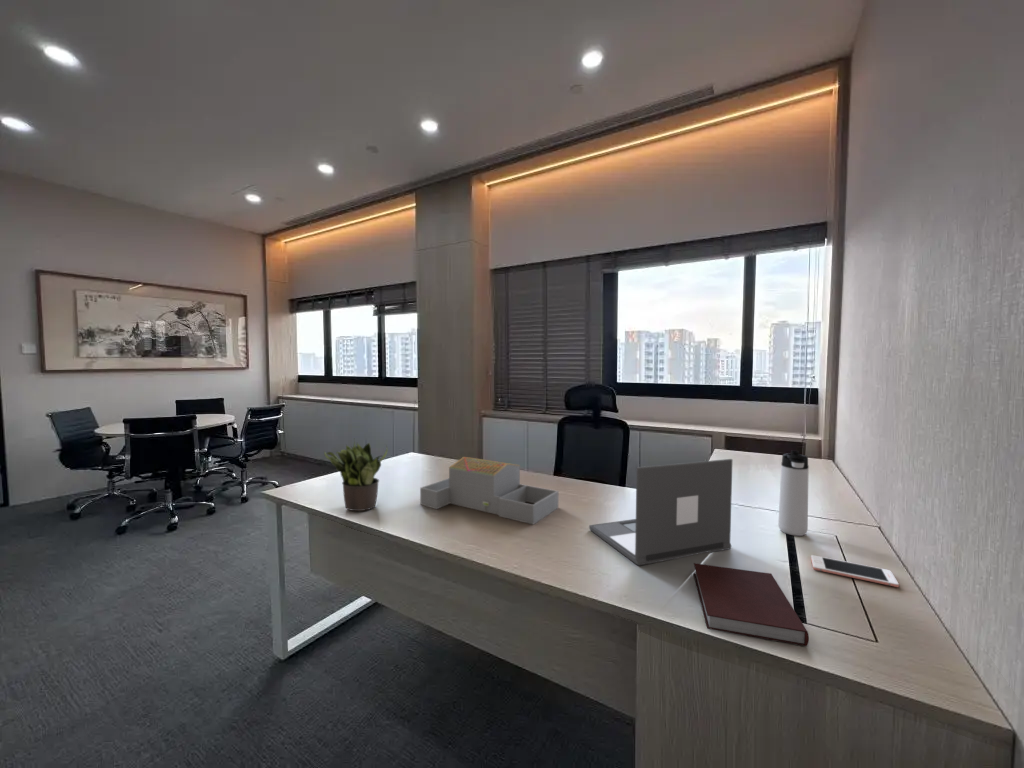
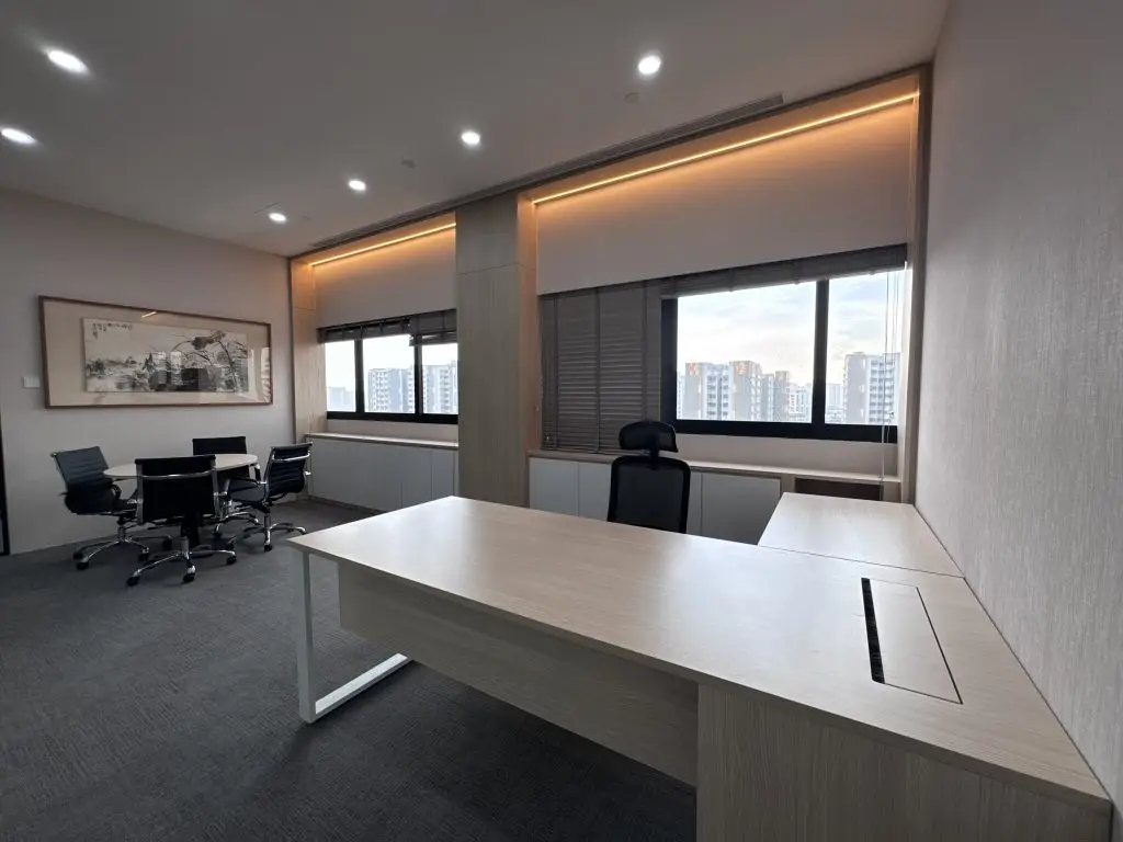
- laptop (657, 496)
- notebook (742, 598)
- architectural model (488, 485)
- cell phone (851, 570)
- potted plant (358, 470)
- thermos bottle (794, 493)
